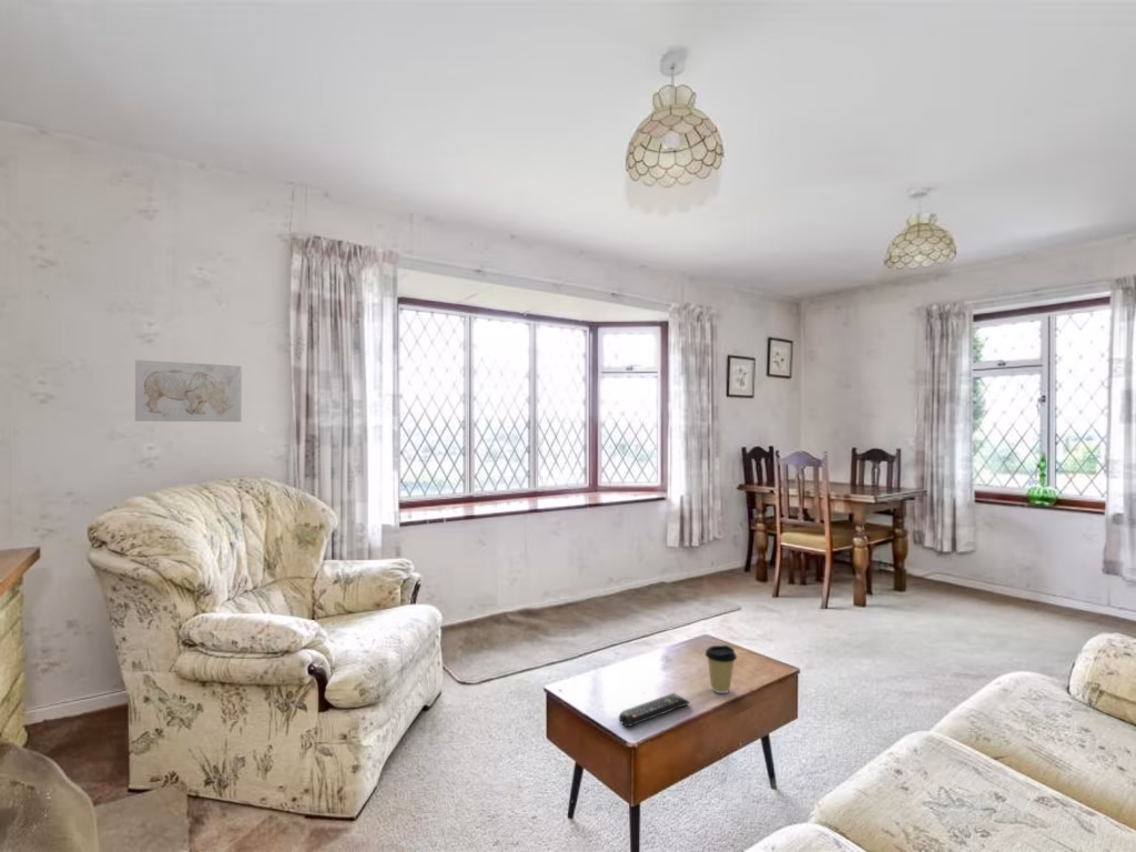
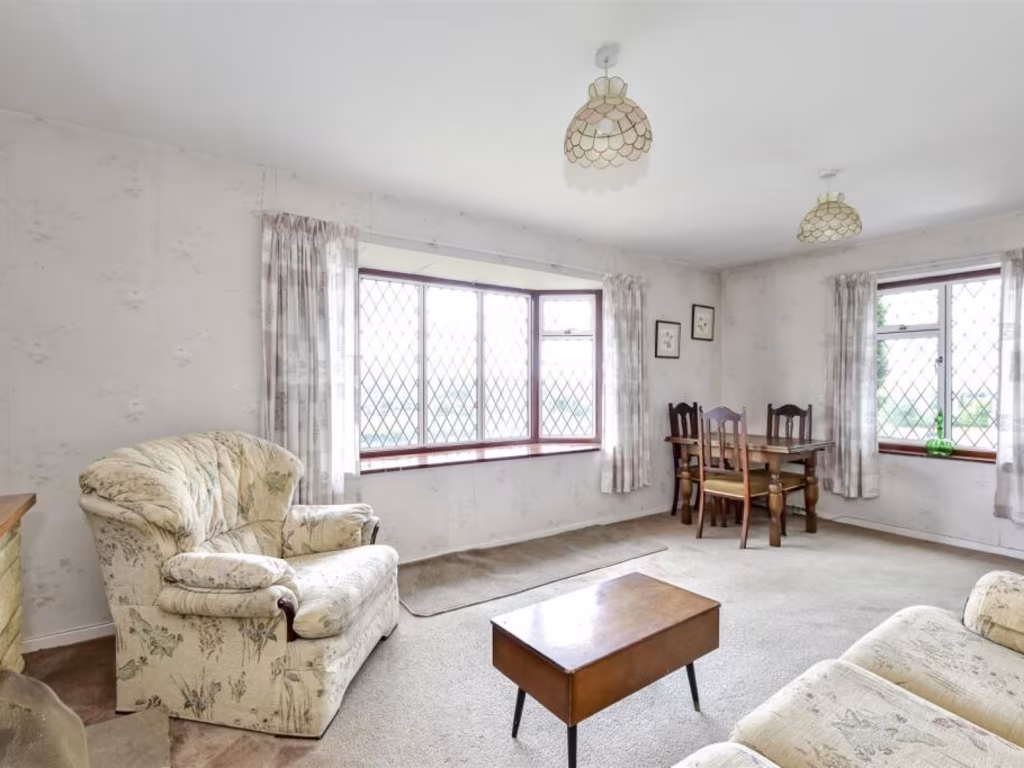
- coffee cup (720, 669)
- remote control (655, 709)
- wall art (190, 392)
